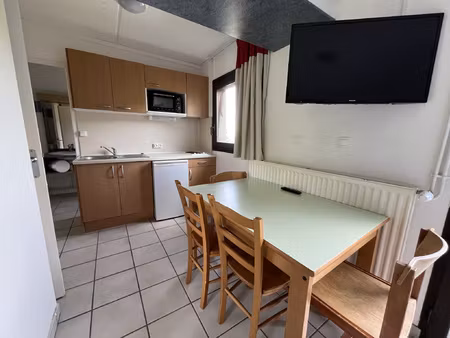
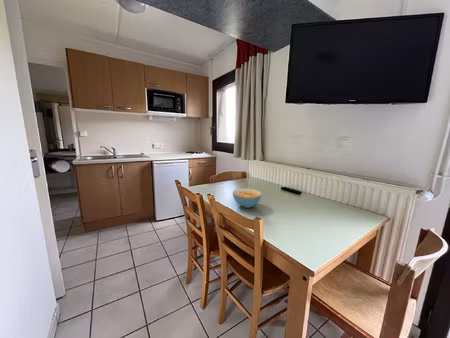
+ cereal bowl (246, 199)
